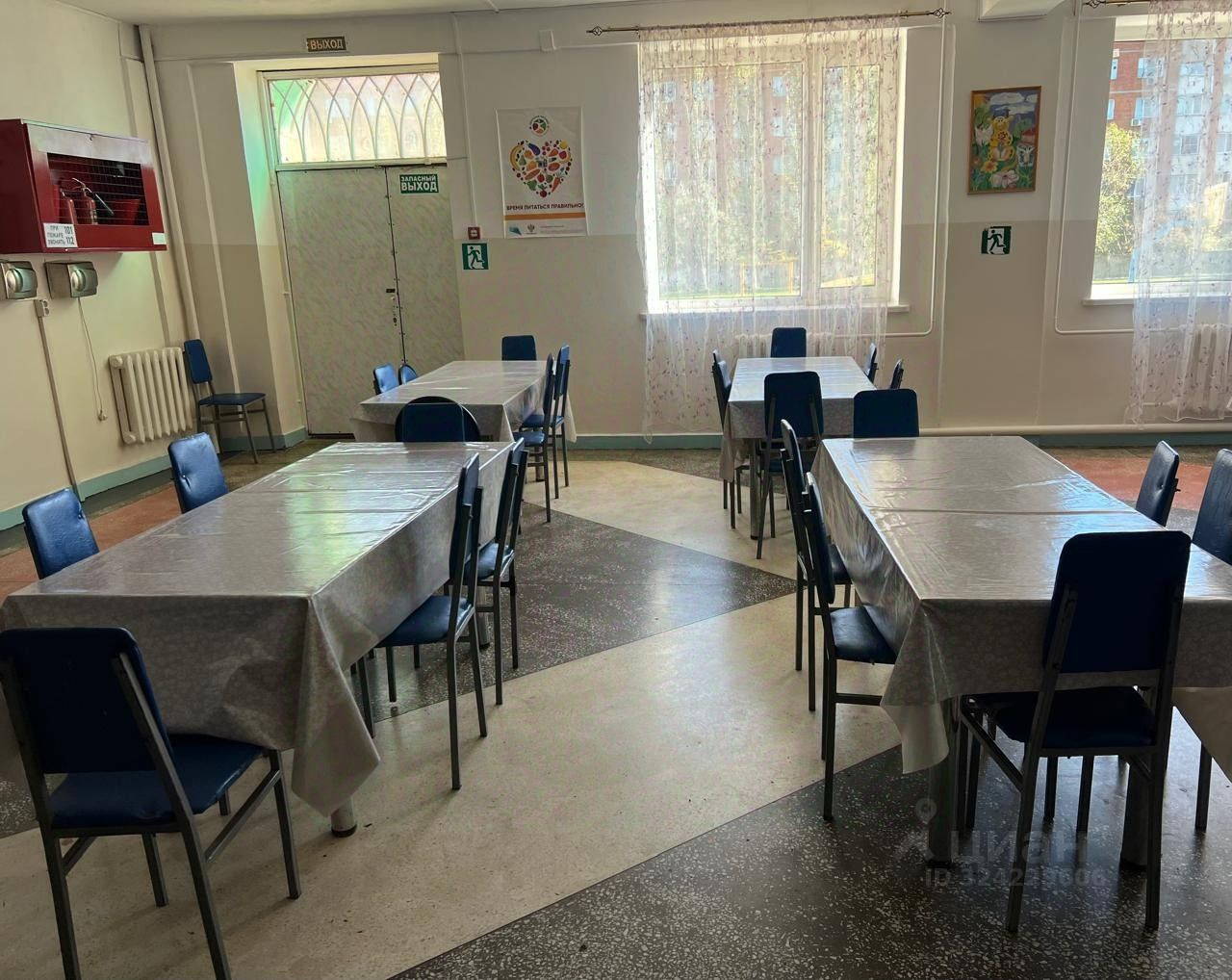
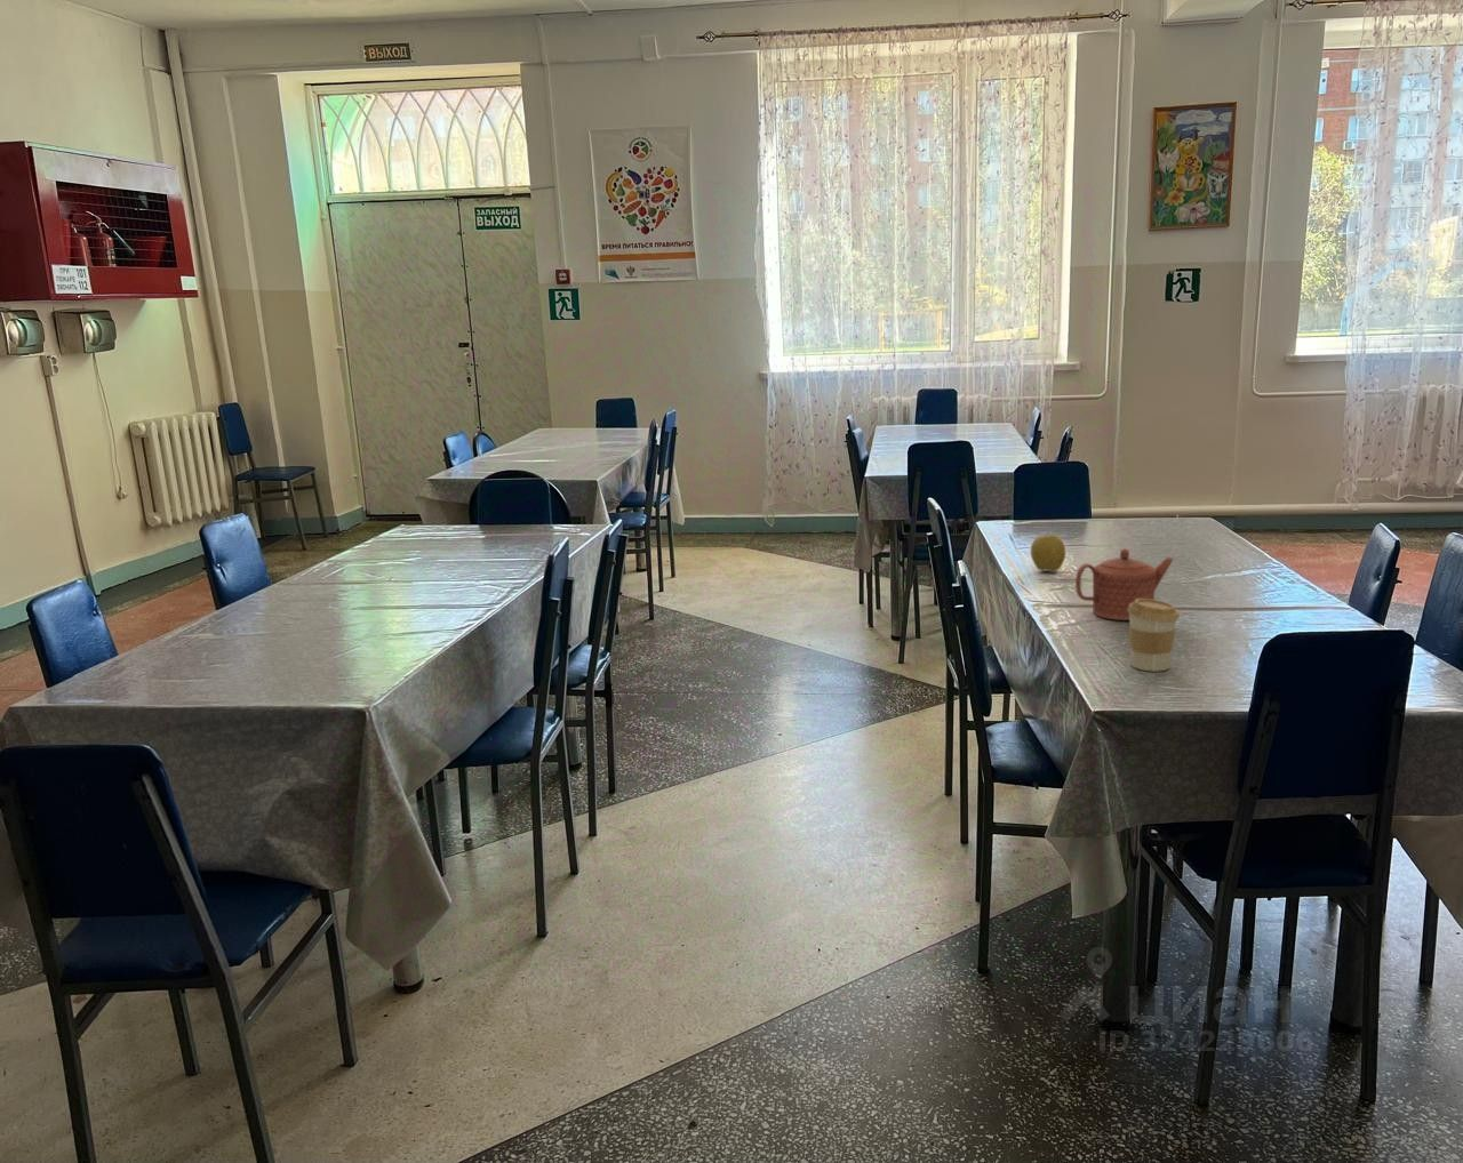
+ fruit (1047, 552)
+ teapot (1123, 580)
+ coffee cup (1151, 633)
